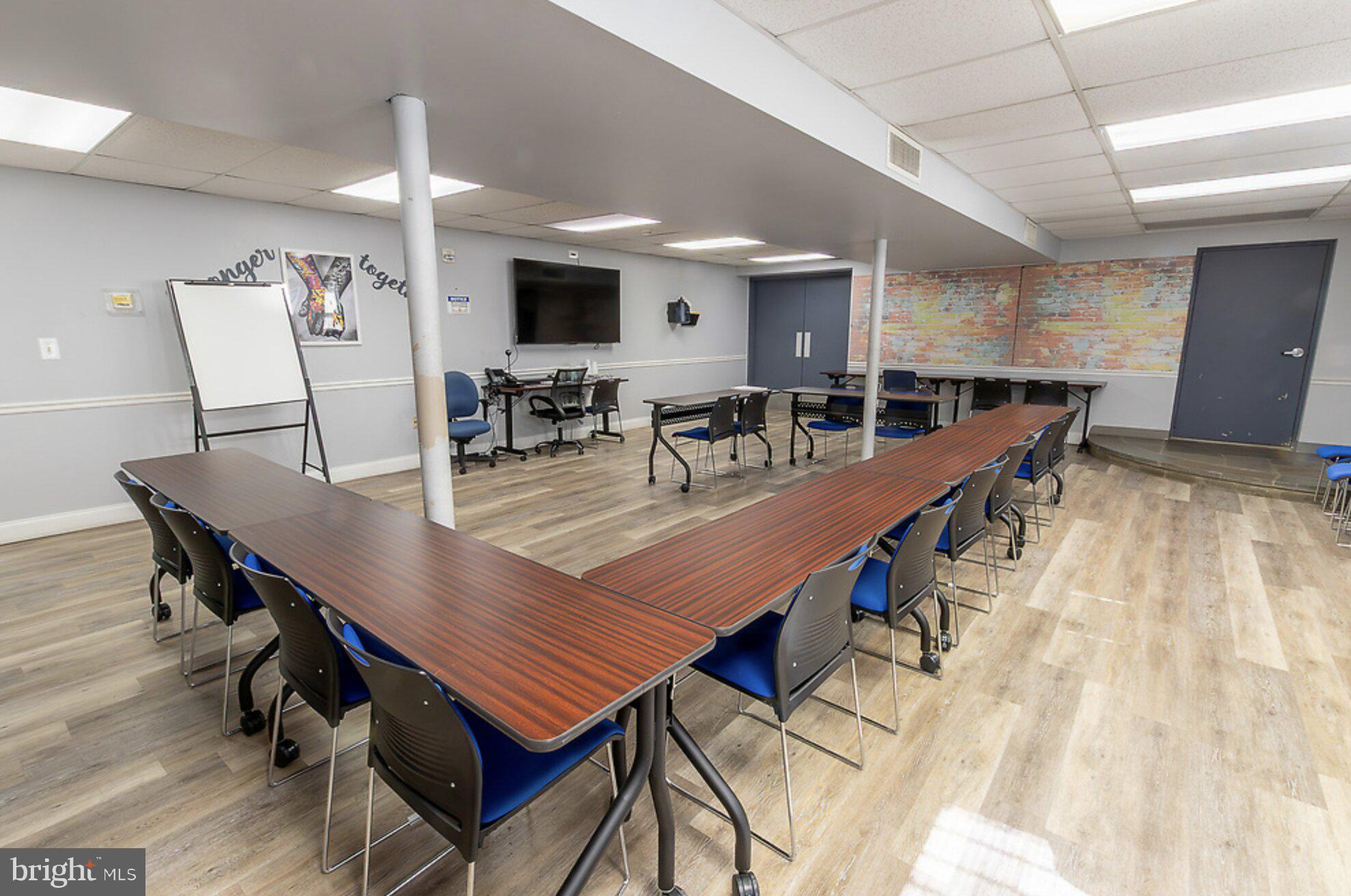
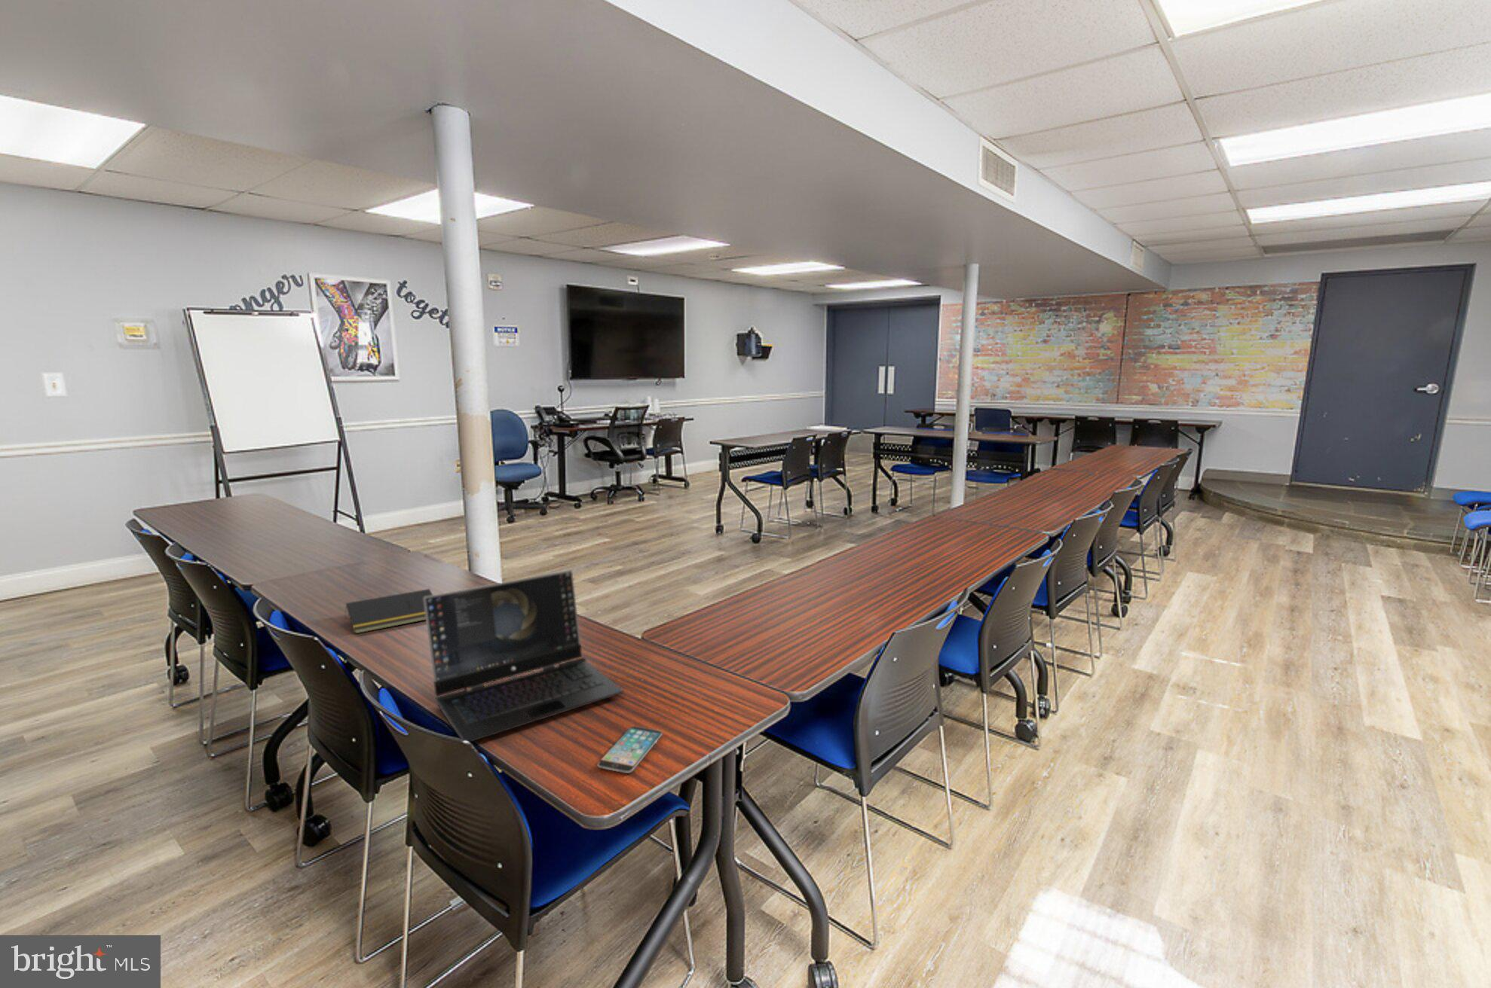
+ laptop (524, 647)
+ smartphone (631, 748)
+ notepad (394, 609)
